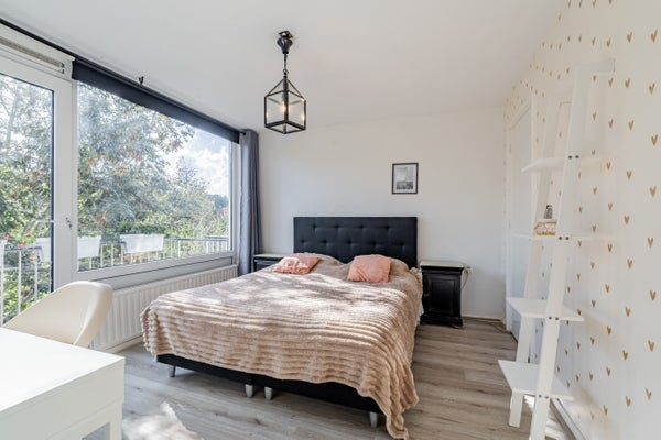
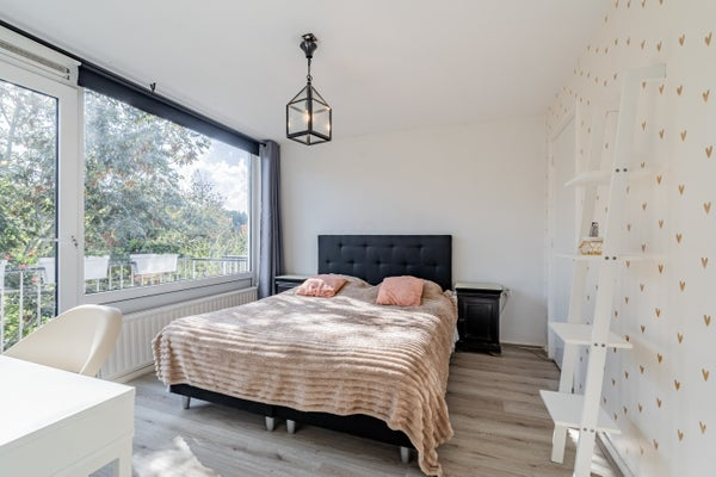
- wall art (404, 178)
